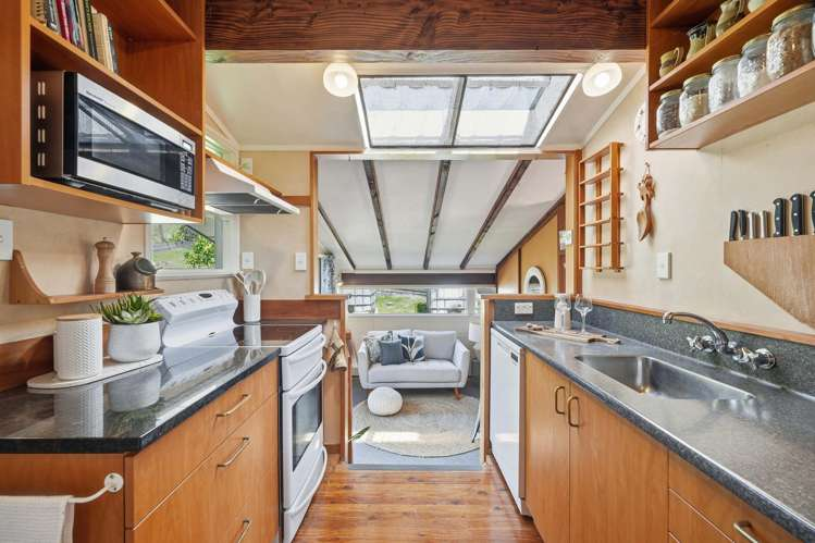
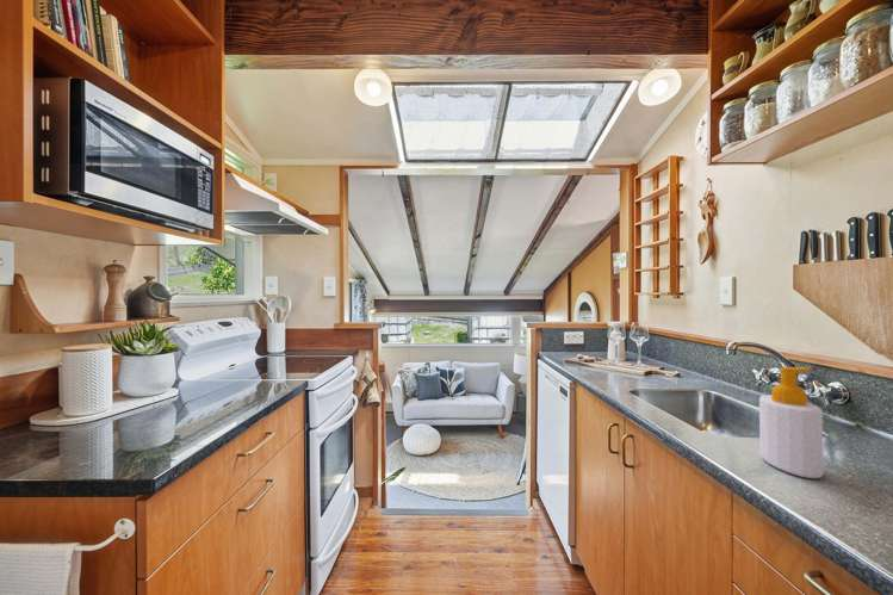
+ soap bottle (788, 416)
